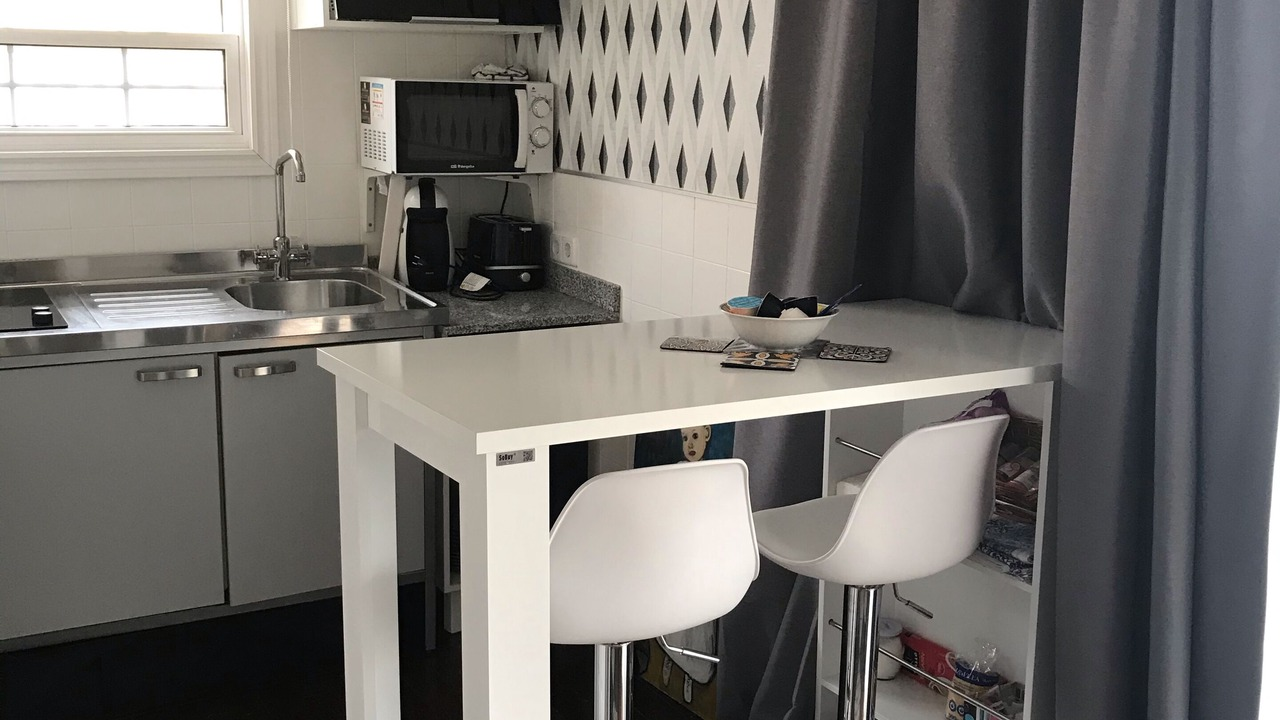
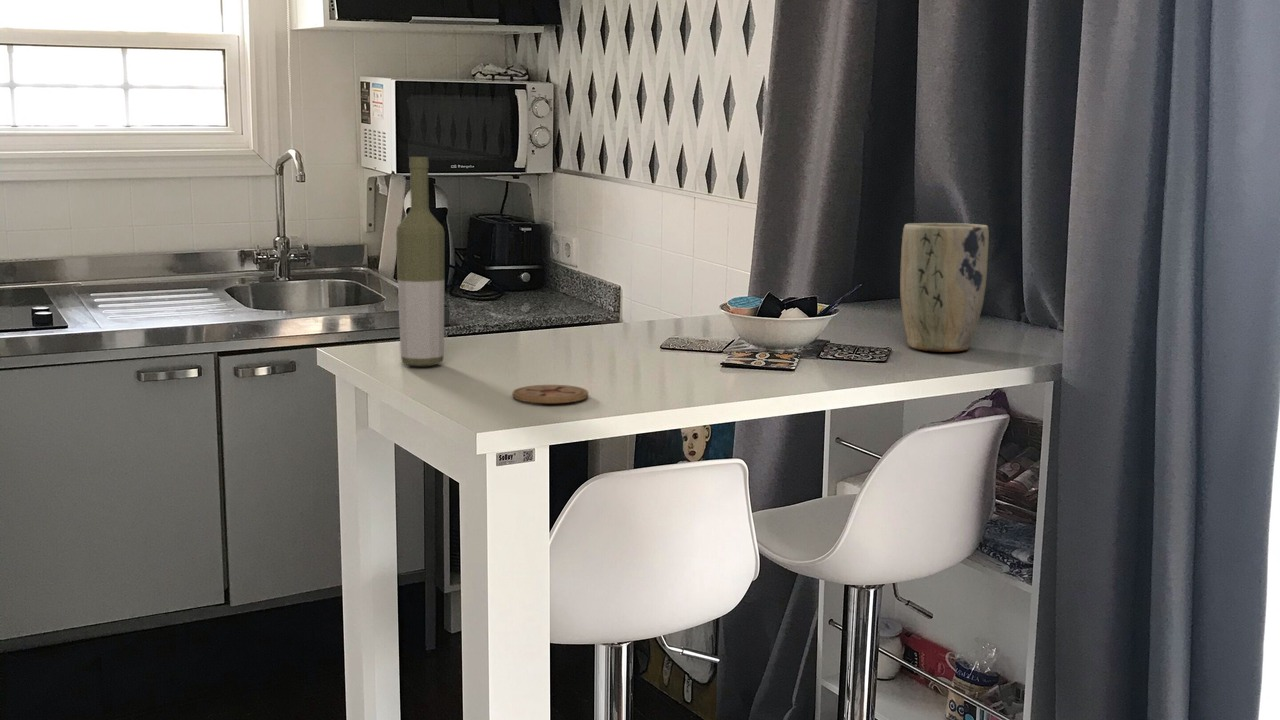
+ plant pot (942, 286)
+ bottle (420, 261)
+ coaster (550, 393)
